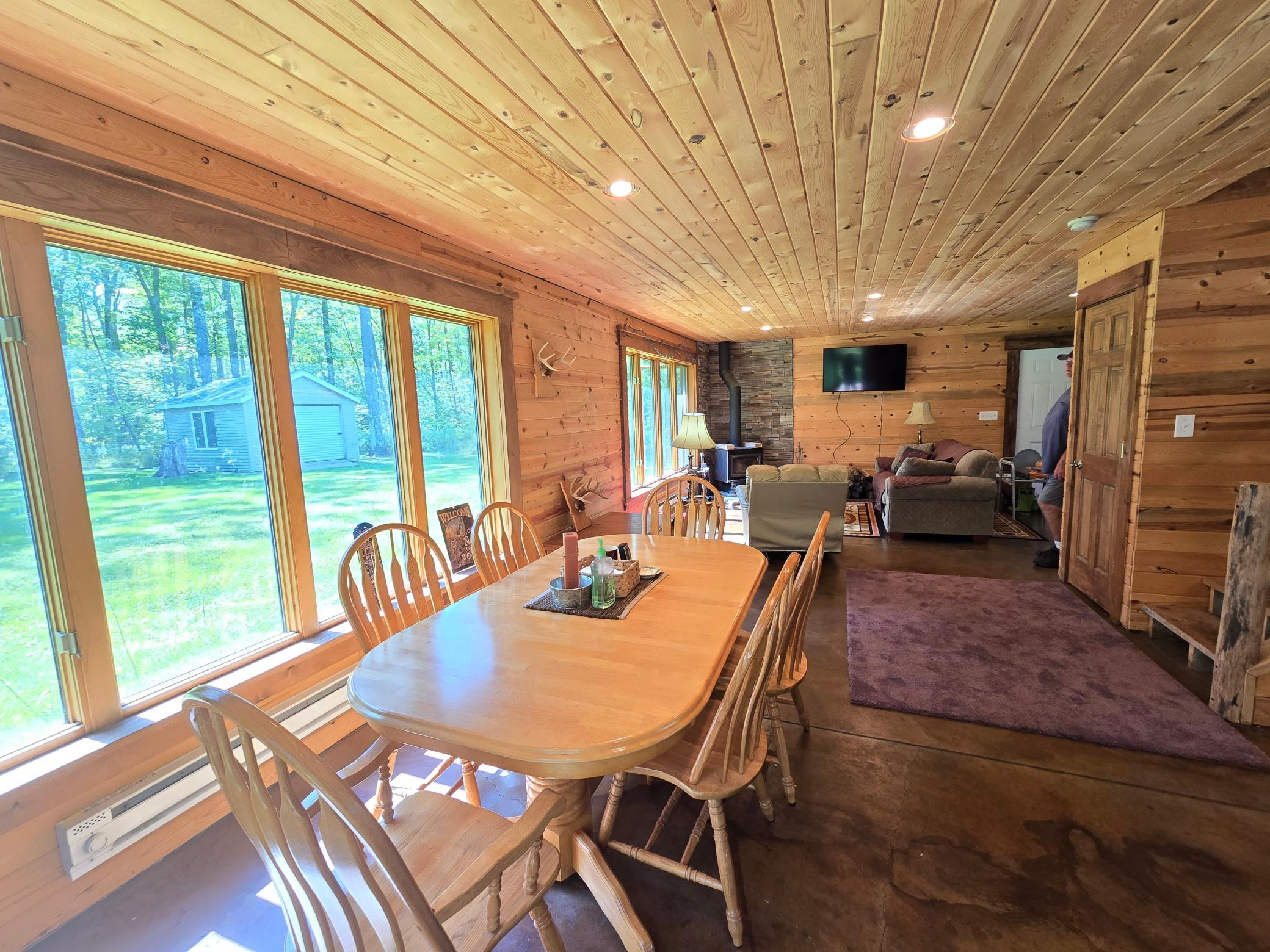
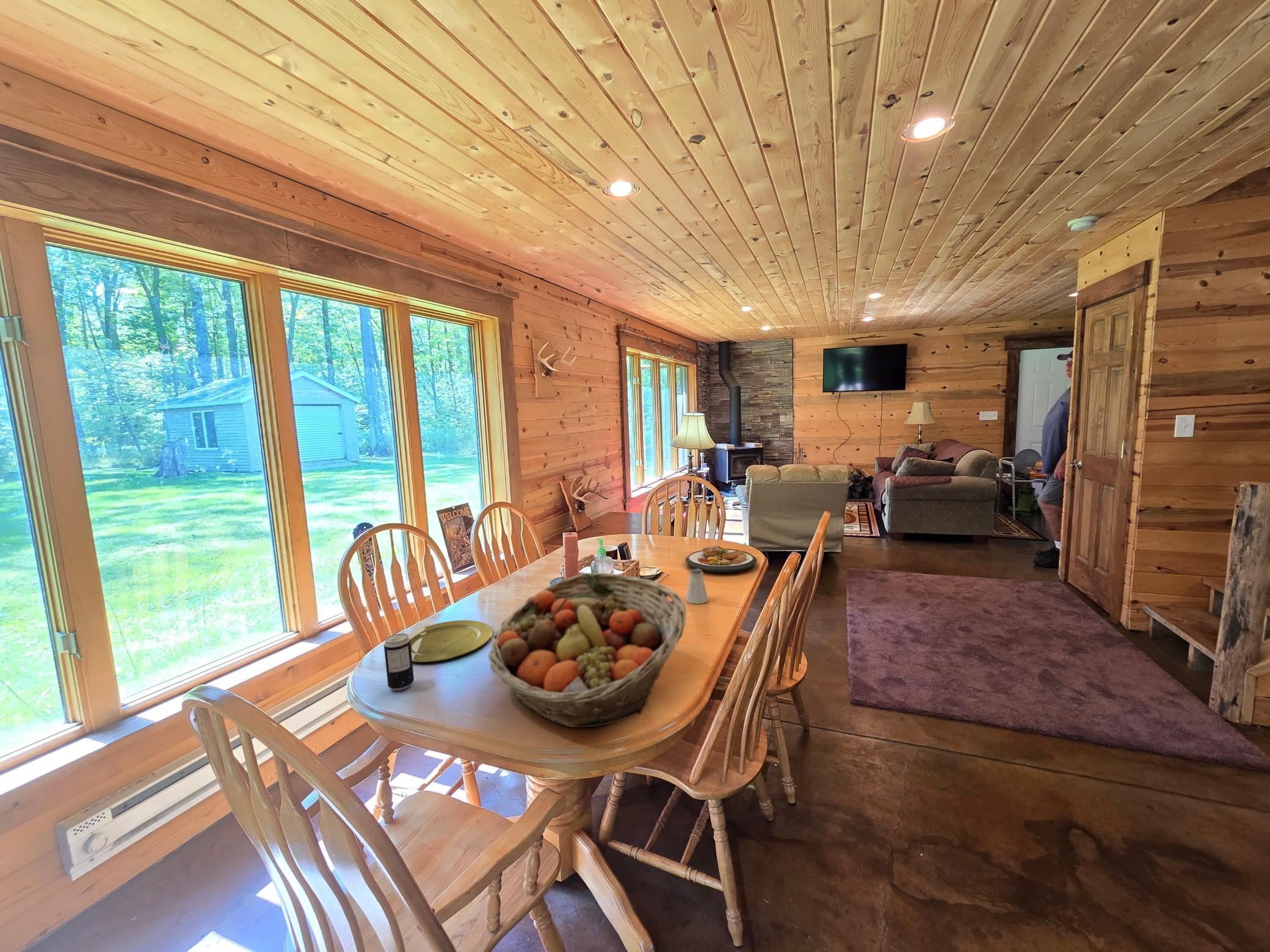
+ beverage can (399, 662)
+ fruit basket (586, 641)
+ plate (445, 640)
+ saltshaker (696, 585)
+ plate (720, 557)
